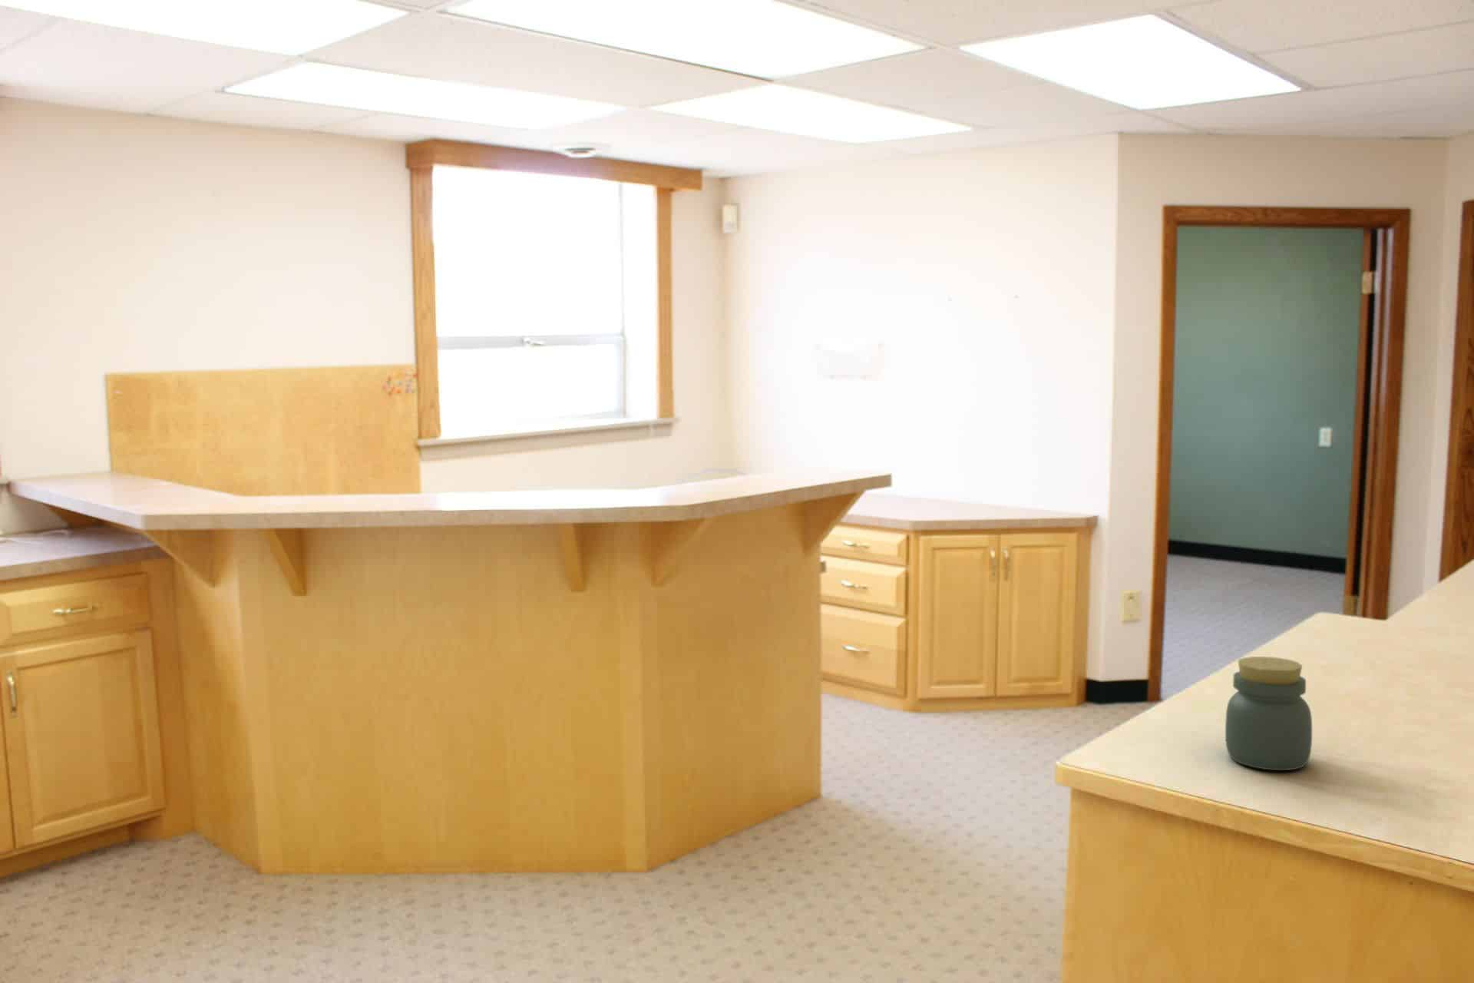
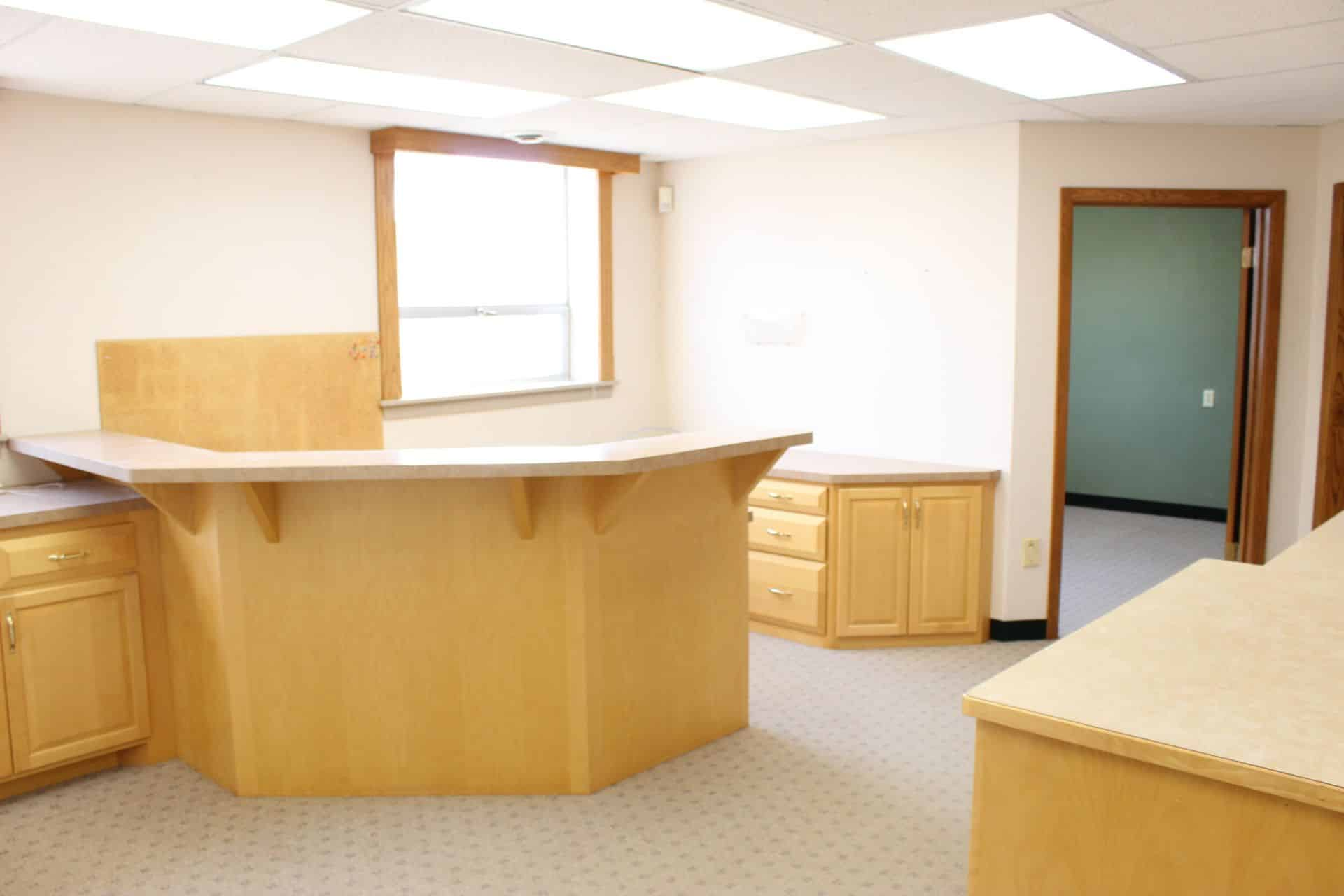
- jar (1268, 711)
